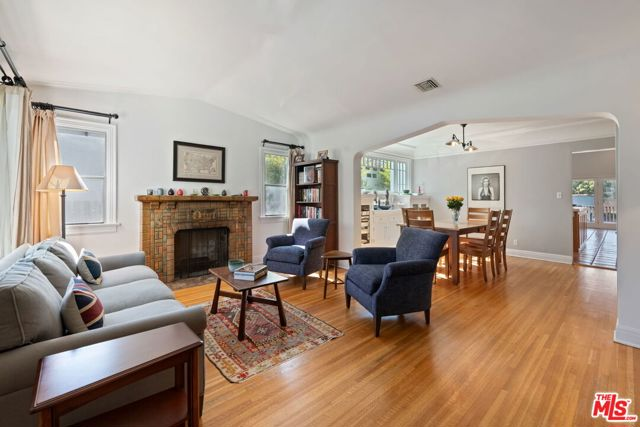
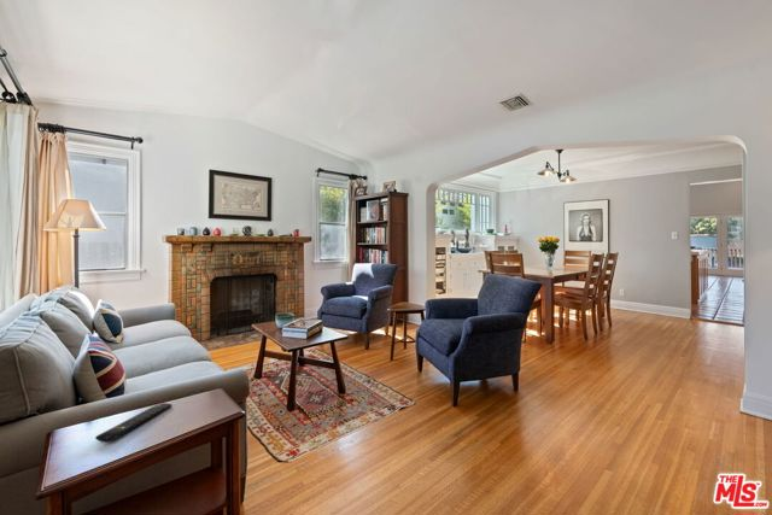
+ remote control (138, 420)
